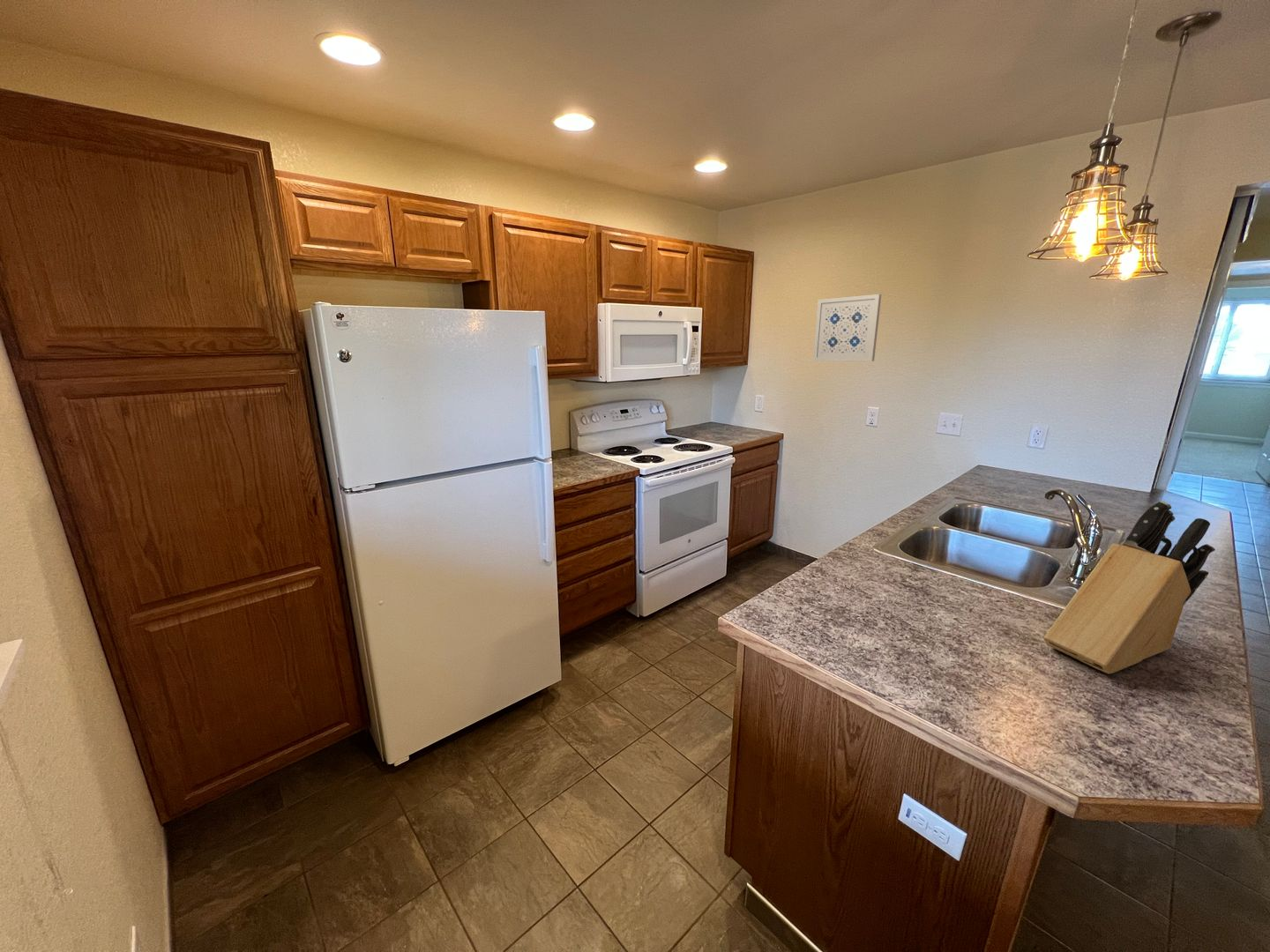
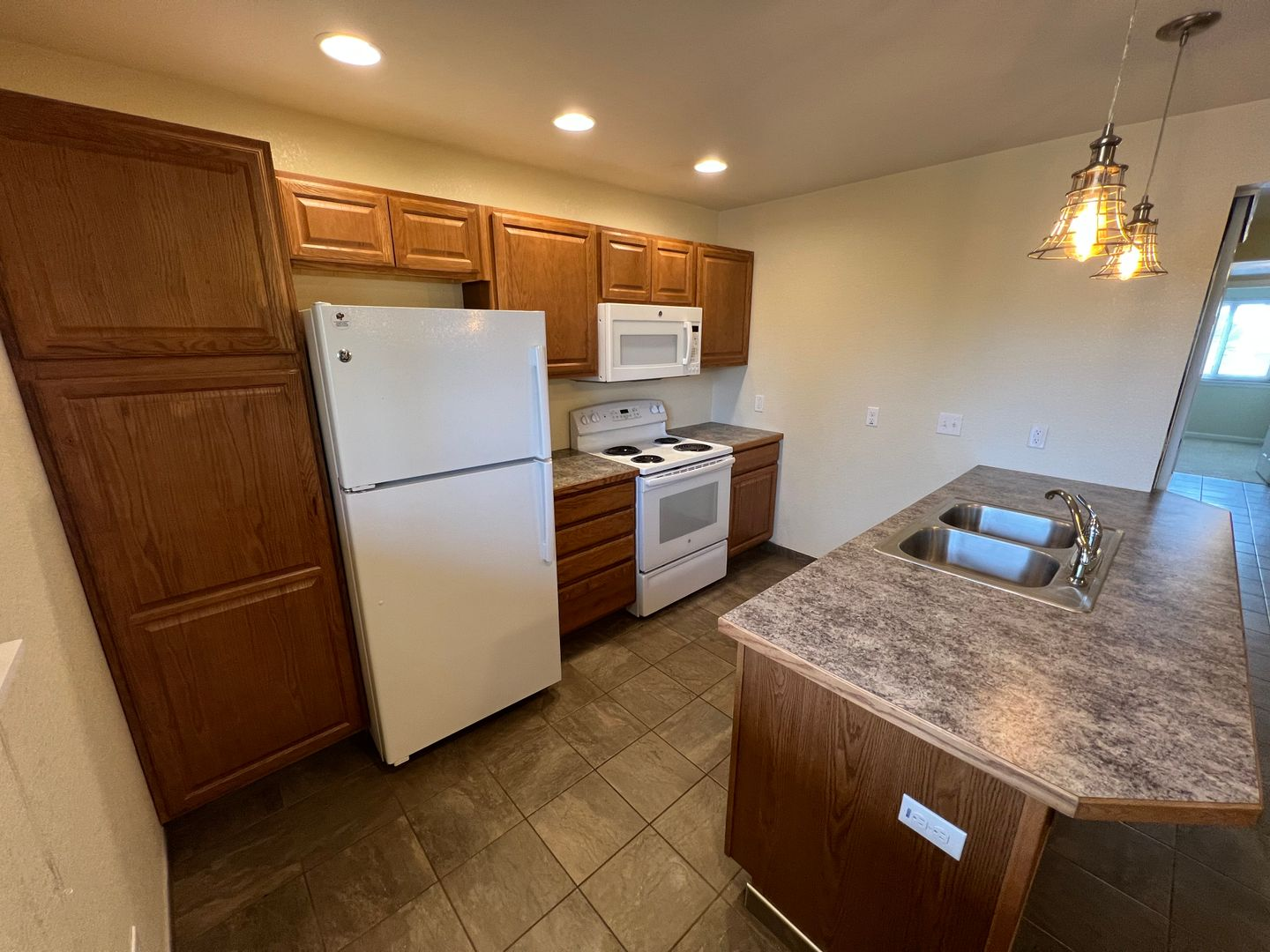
- knife block (1134, 580)
- wall art (845, 329)
